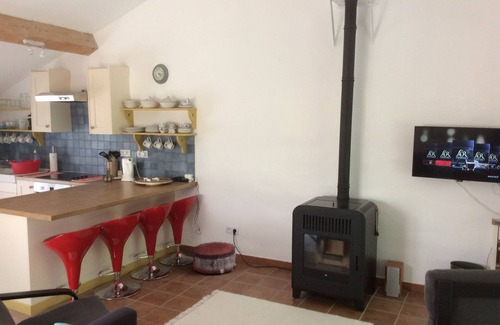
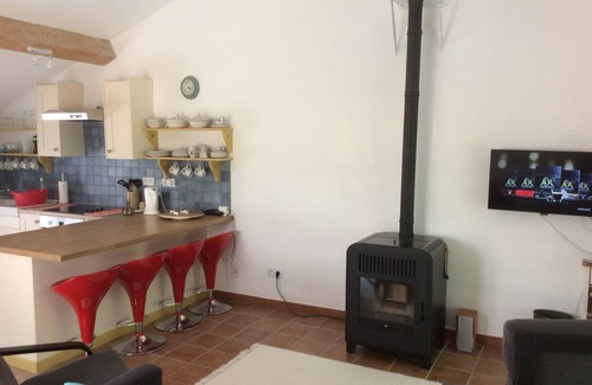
- pouf (215, 256)
